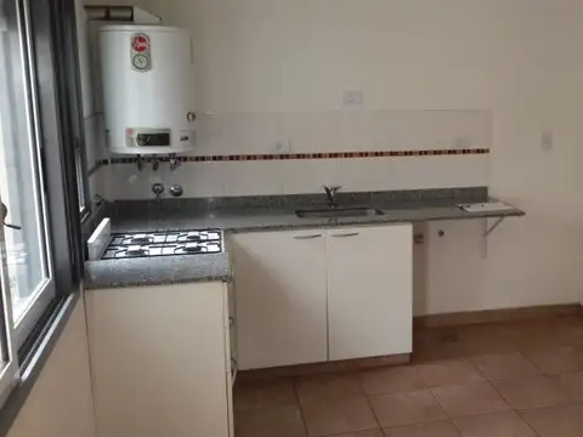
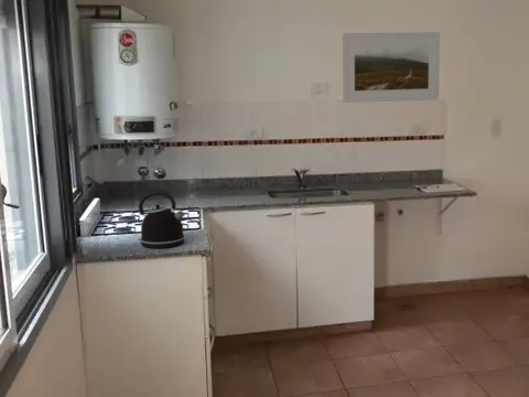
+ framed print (391, 67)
+ kettle (161, 216)
